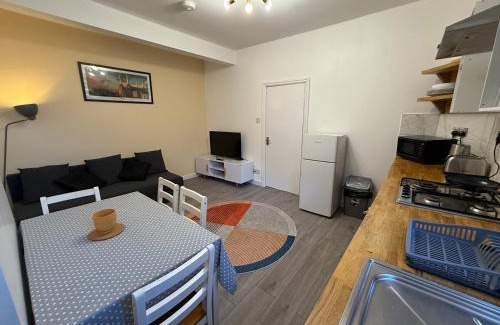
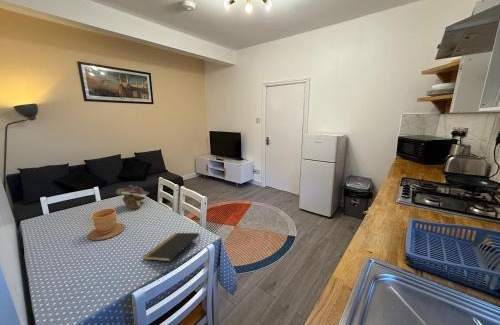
+ coral (134, 196)
+ notepad (173, 245)
